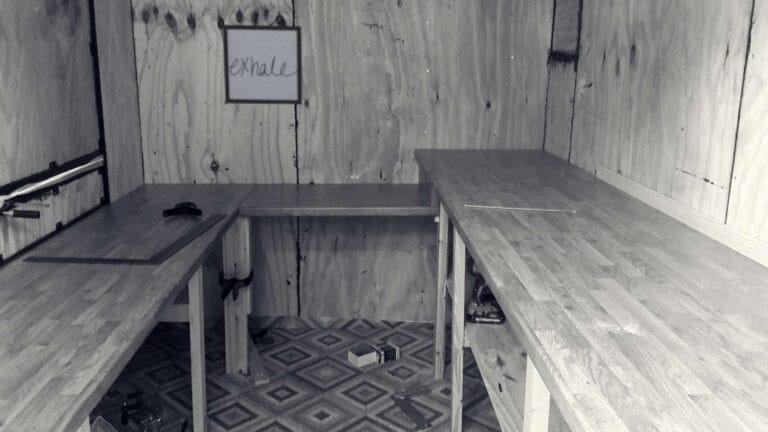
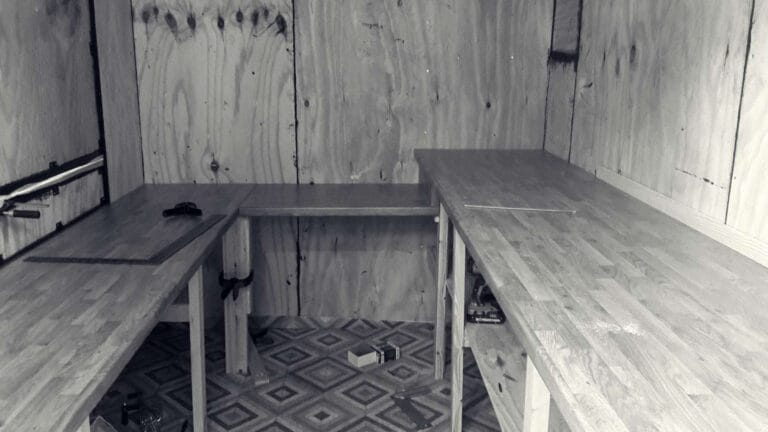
- wall art (263, 65)
